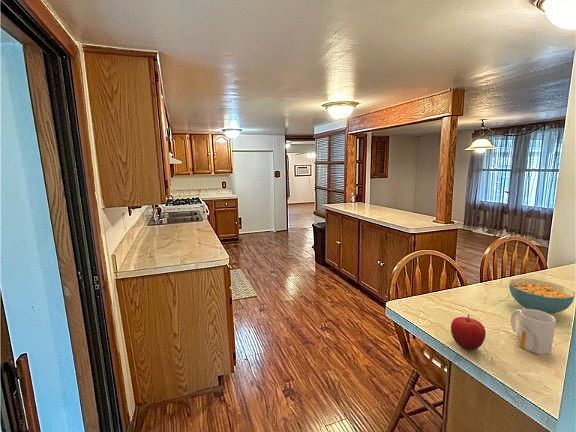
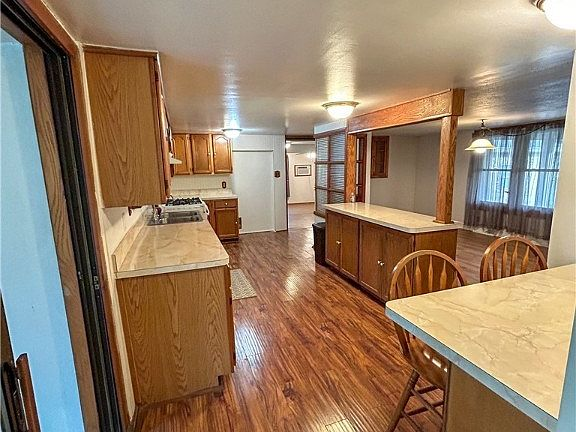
- cereal bowl (539, 299)
- fruit (467, 331)
- mug (529, 328)
